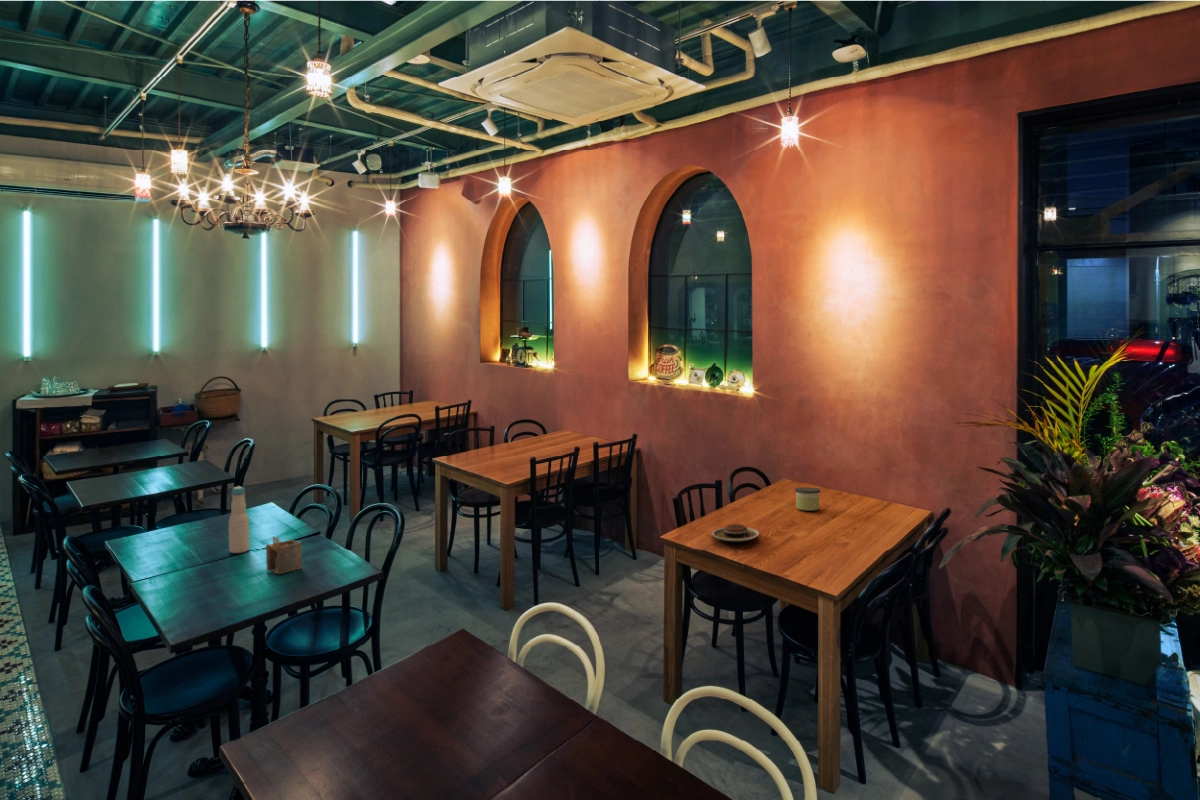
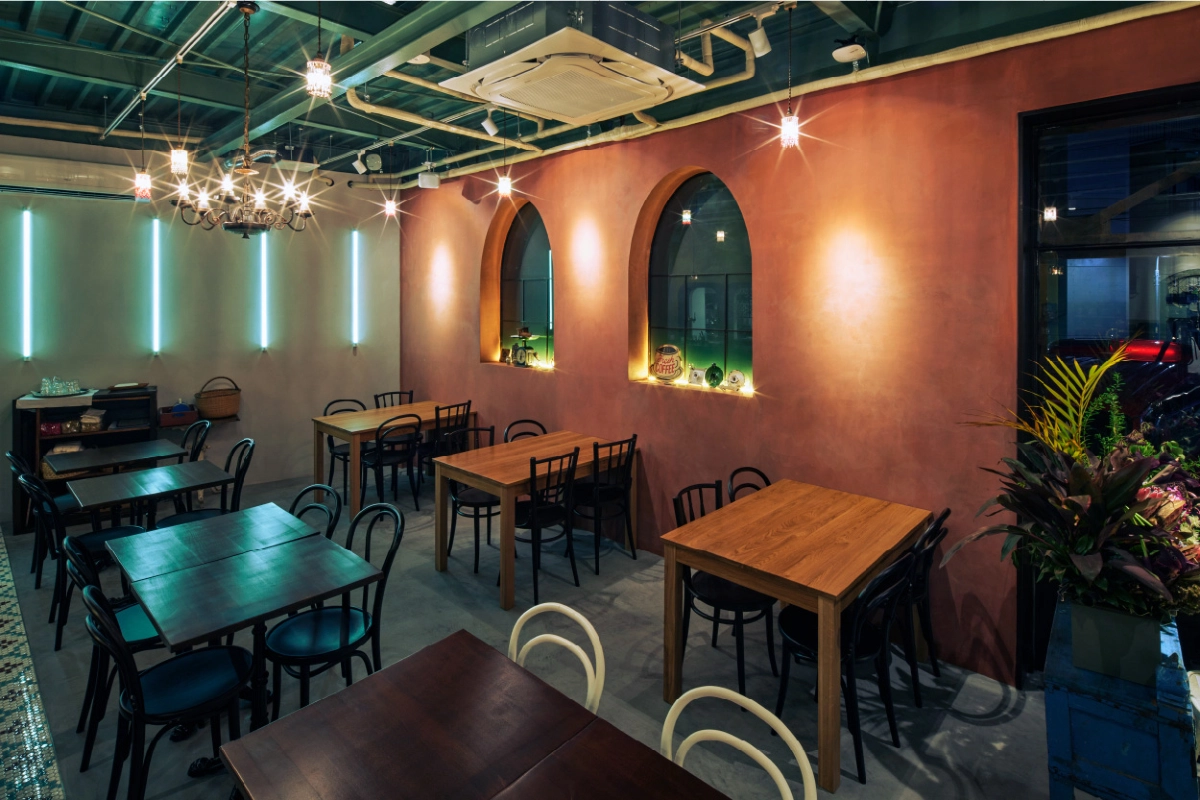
- candle (807, 499)
- bottle (238, 518)
- napkin holder (284, 552)
- plate (735, 531)
